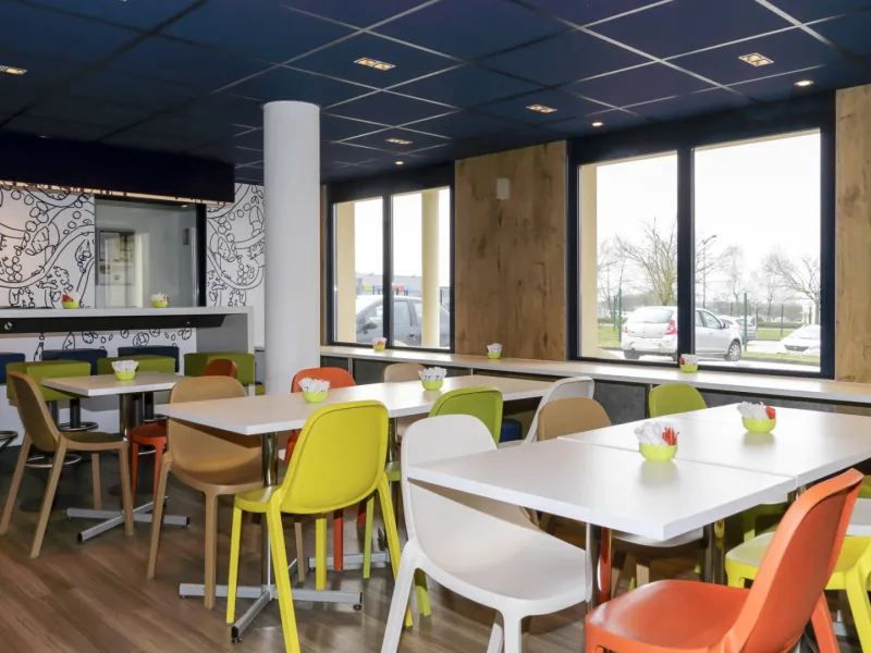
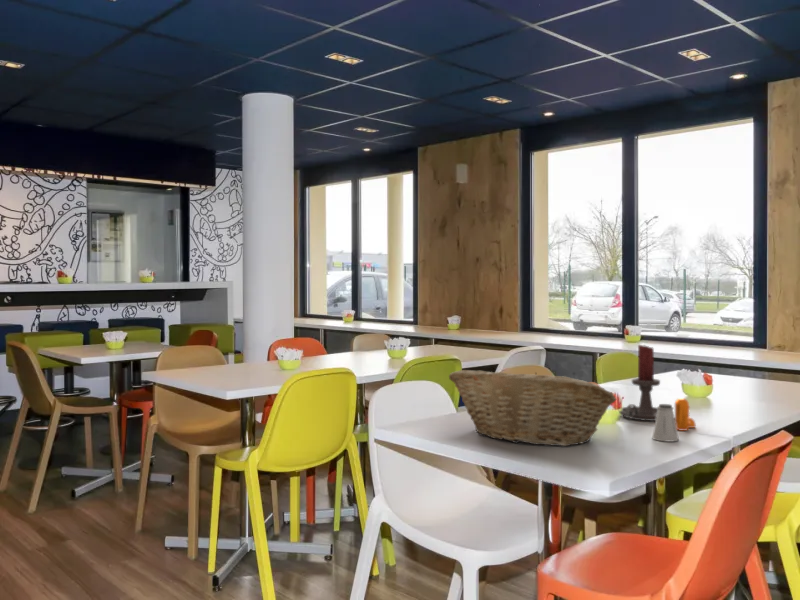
+ candle holder (642, 381)
+ fruit basket (529, 401)
+ pepper shaker (685, 412)
+ saltshaker (665, 421)
